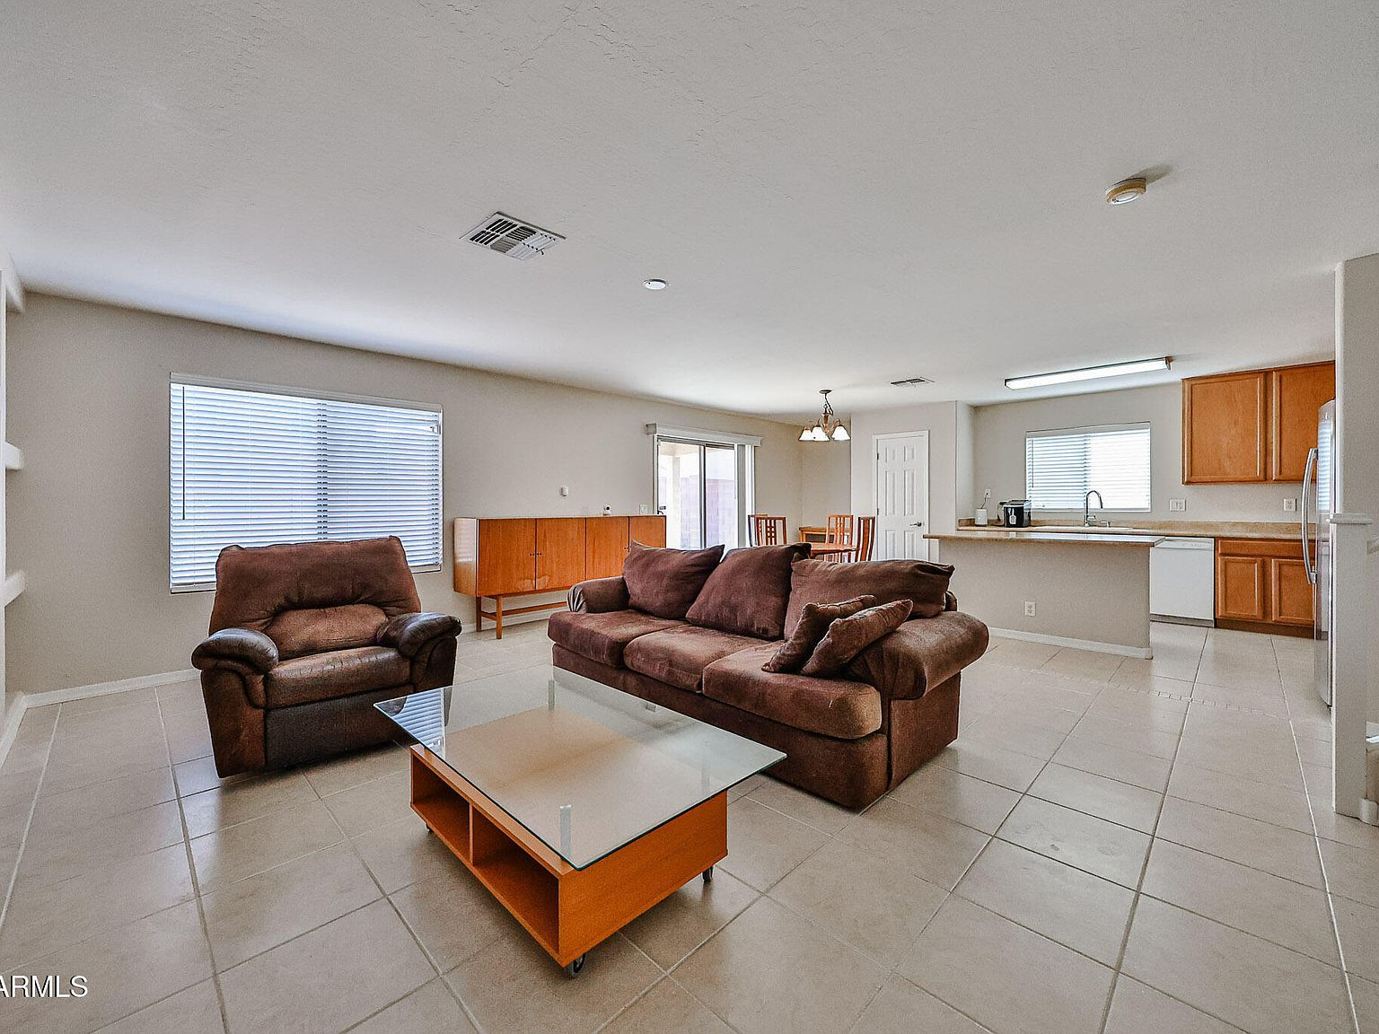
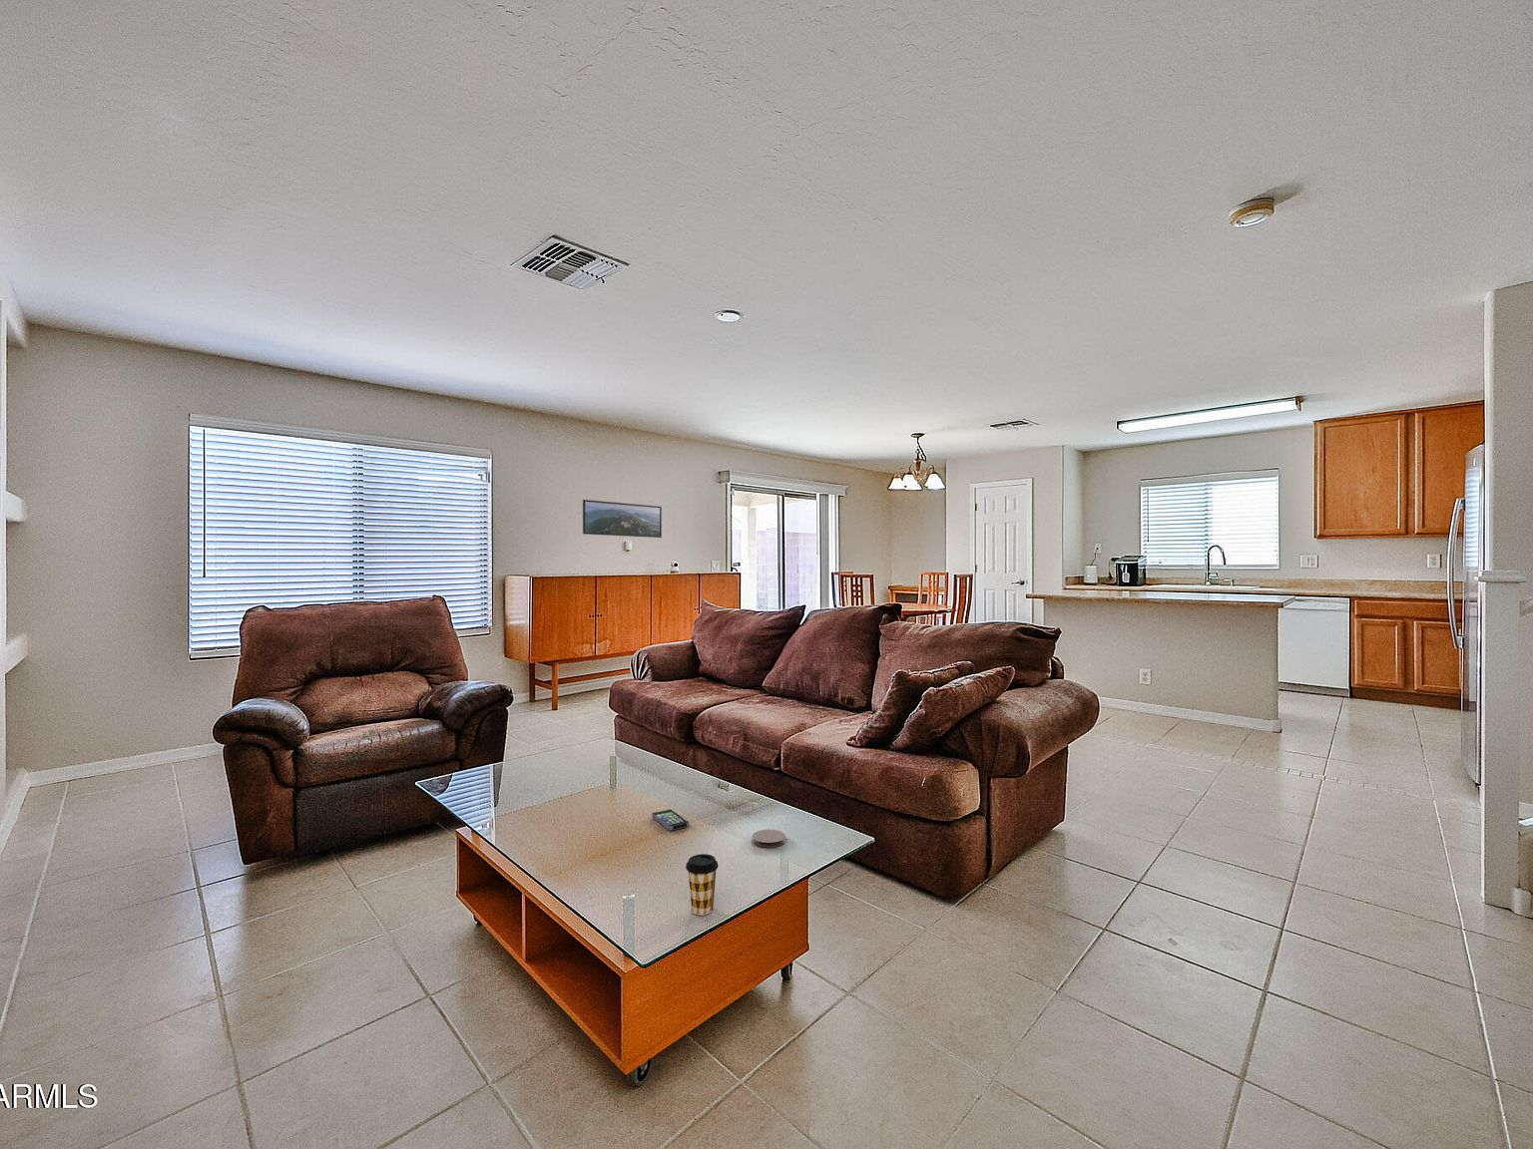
+ coffee cup (701, 885)
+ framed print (624, 519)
+ coaster (769, 838)
+ smartphone (670, 818)
